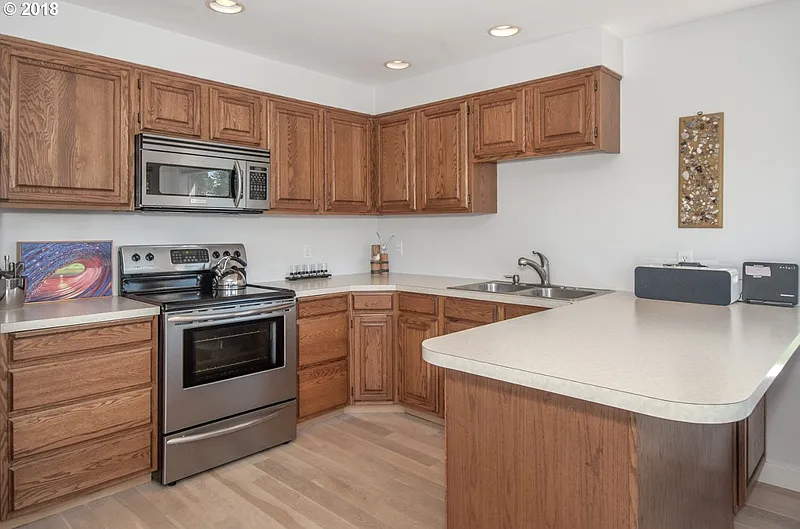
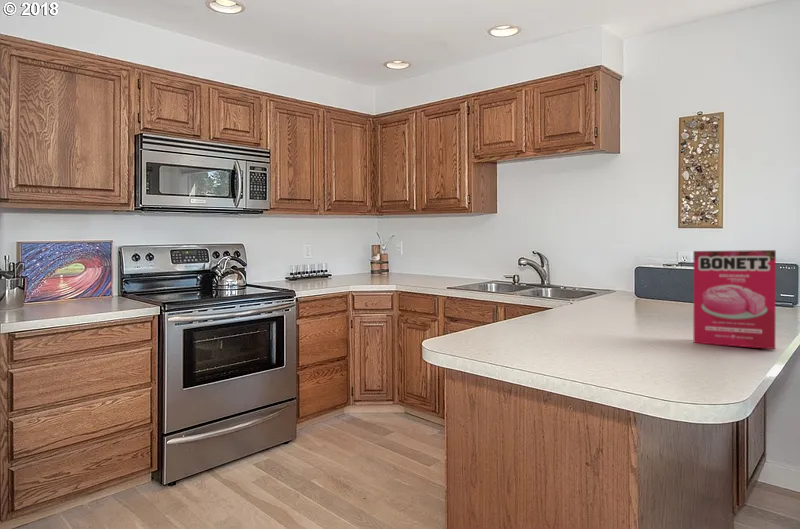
+ cereal box (733, 297)
